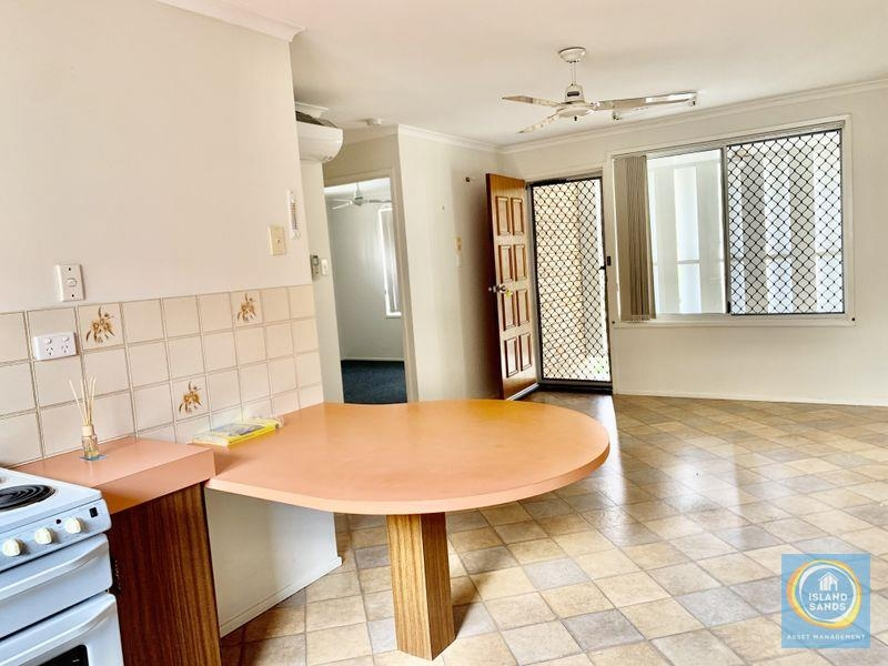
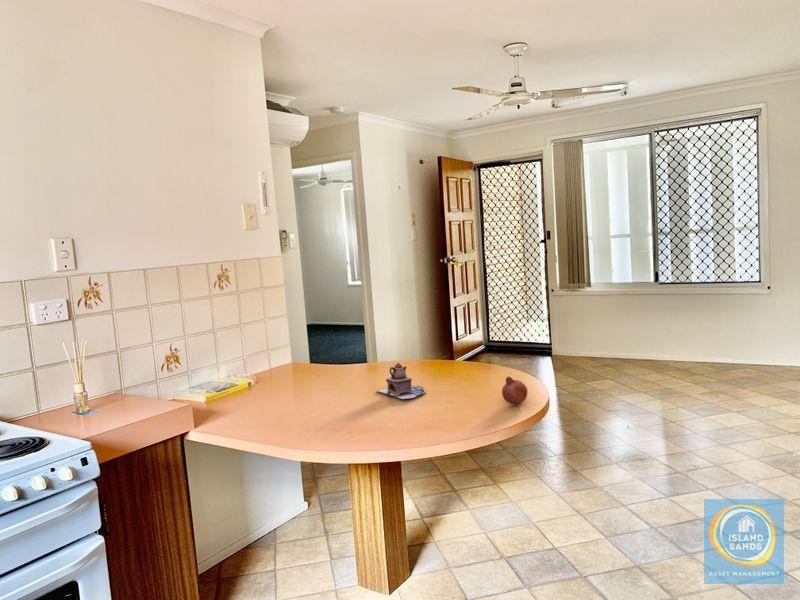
+ fruit (514, 390)
+ teapot (401, 378)
